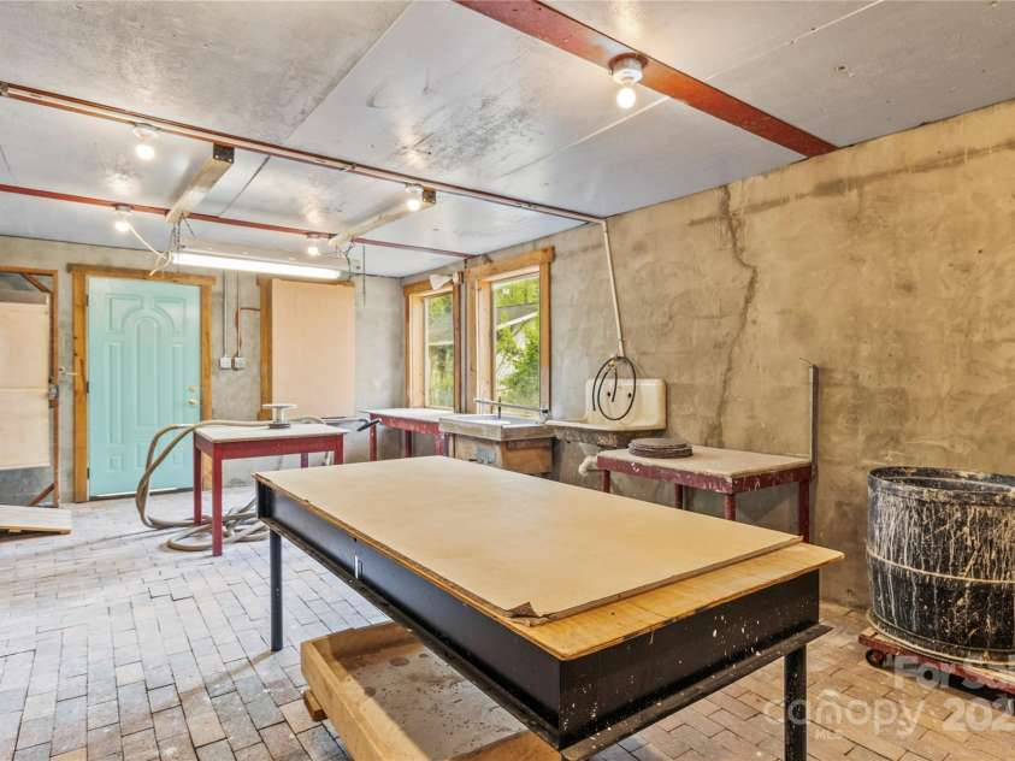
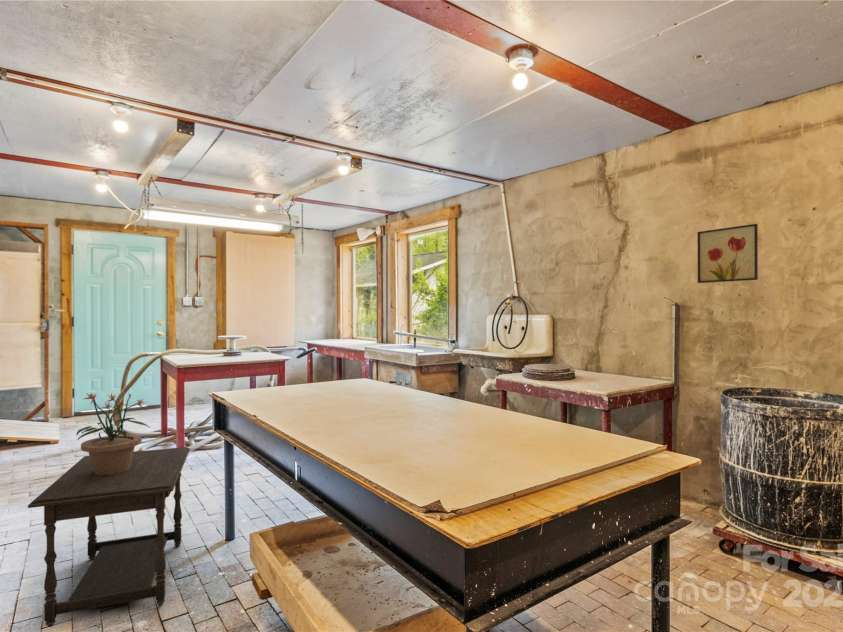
+ side table (123, 512)
+ potted plant (109, 430)
+ wall art (726, 254)
